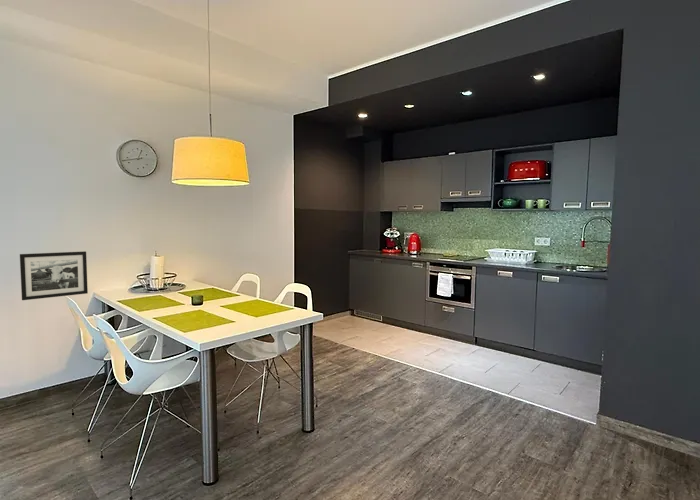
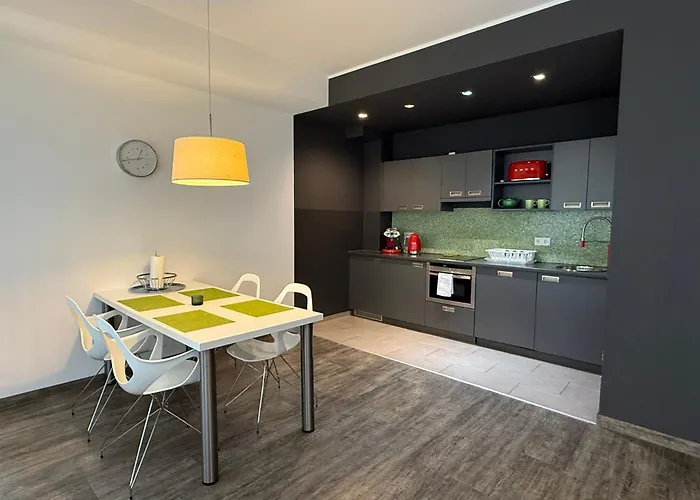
- picture frame (55, 274)
